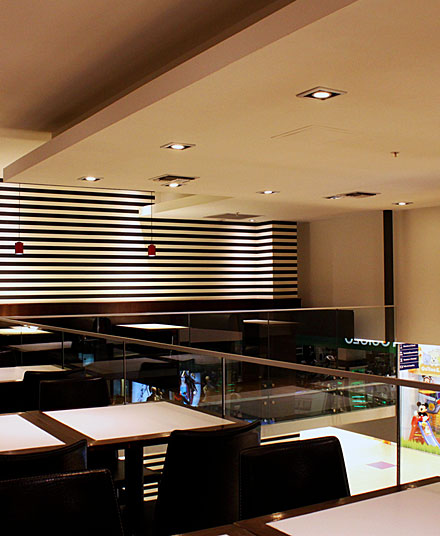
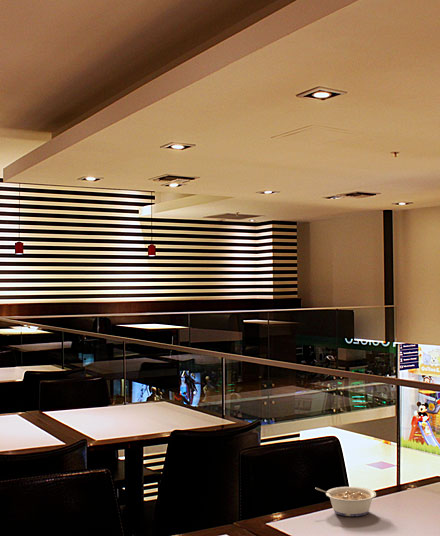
+ legume (349, 500)
